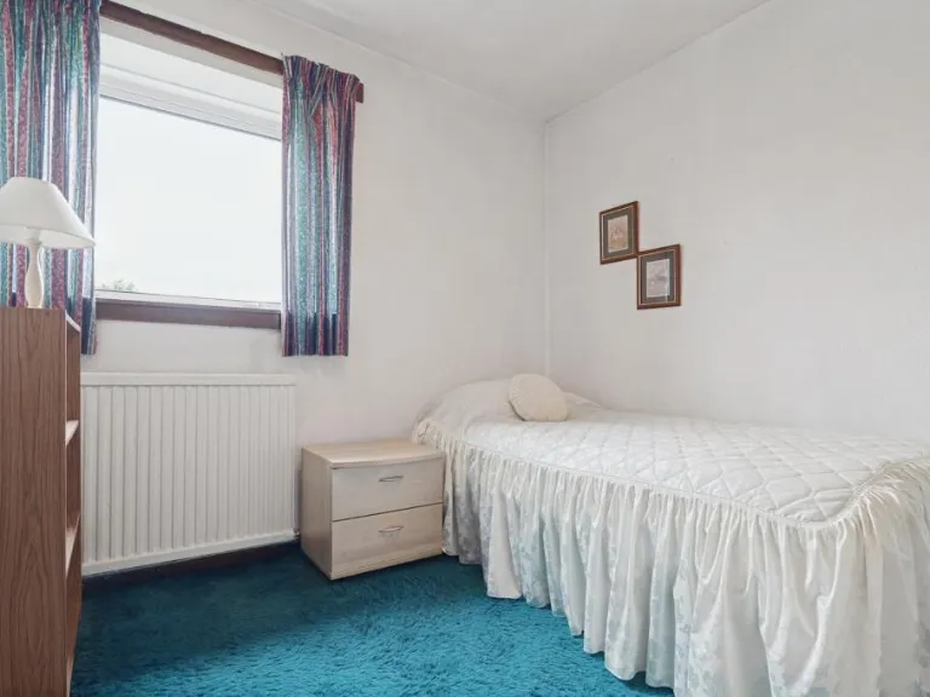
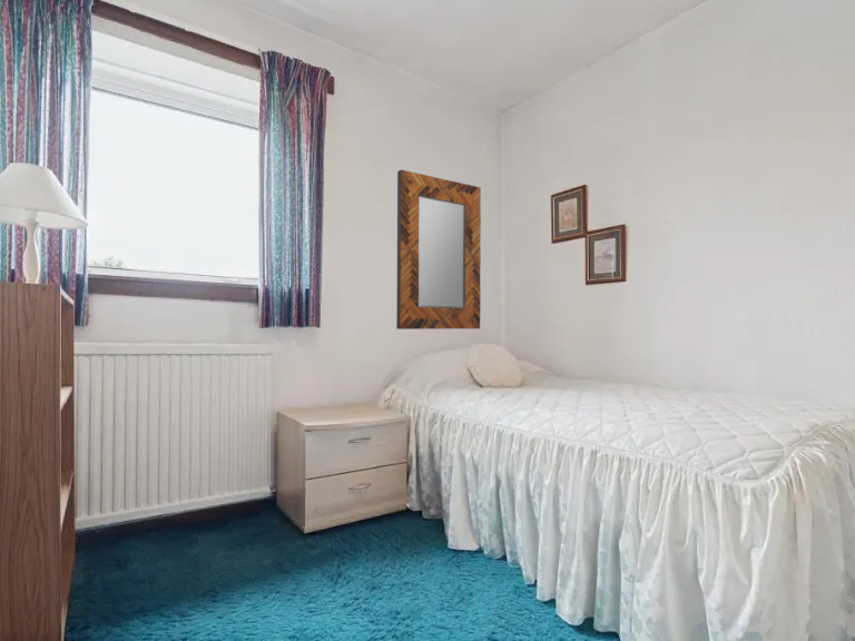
+ home mirror (441, 254)
